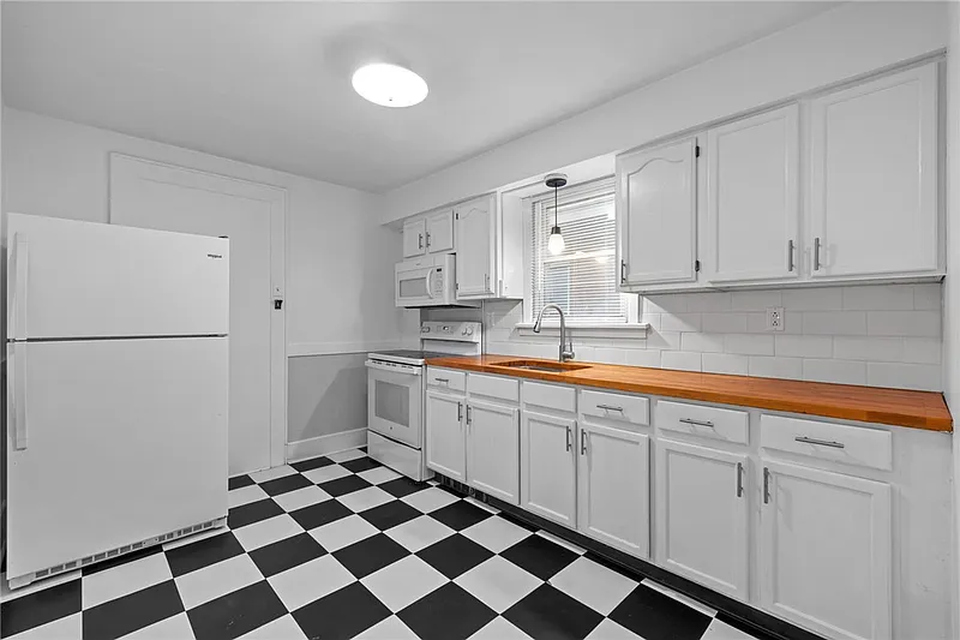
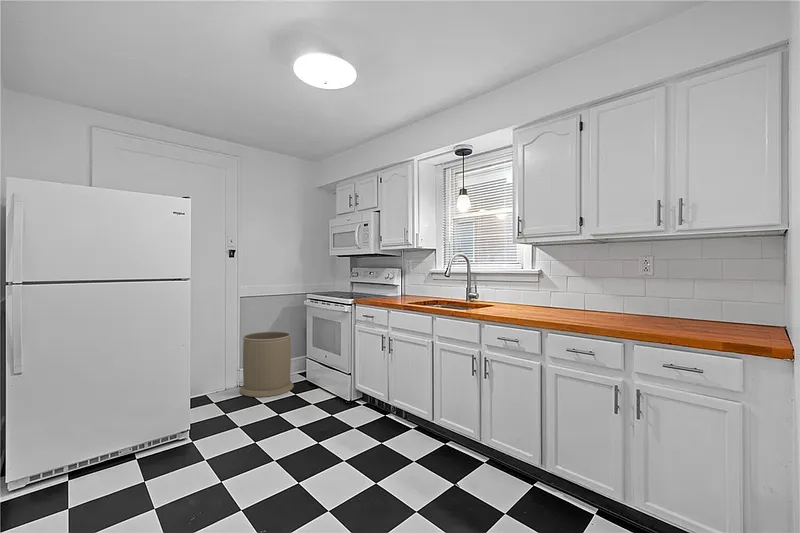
+ trash can (267, 361)
